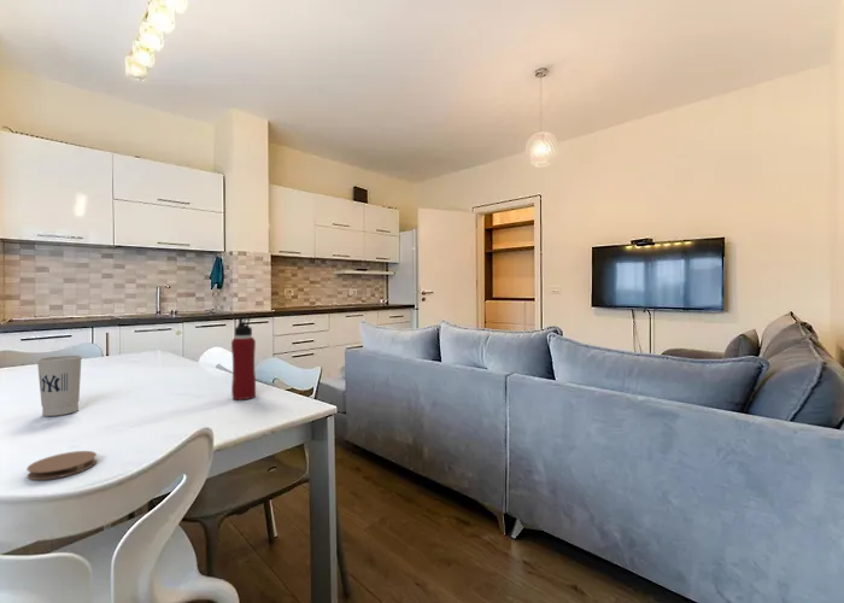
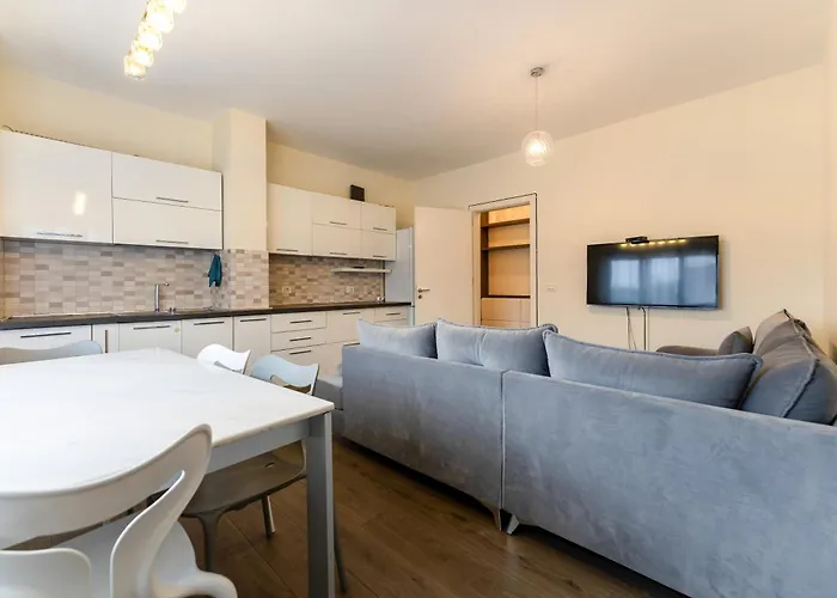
- cup (60, 385)
- coaster (63, 464)
- water bottle (244, 356)
